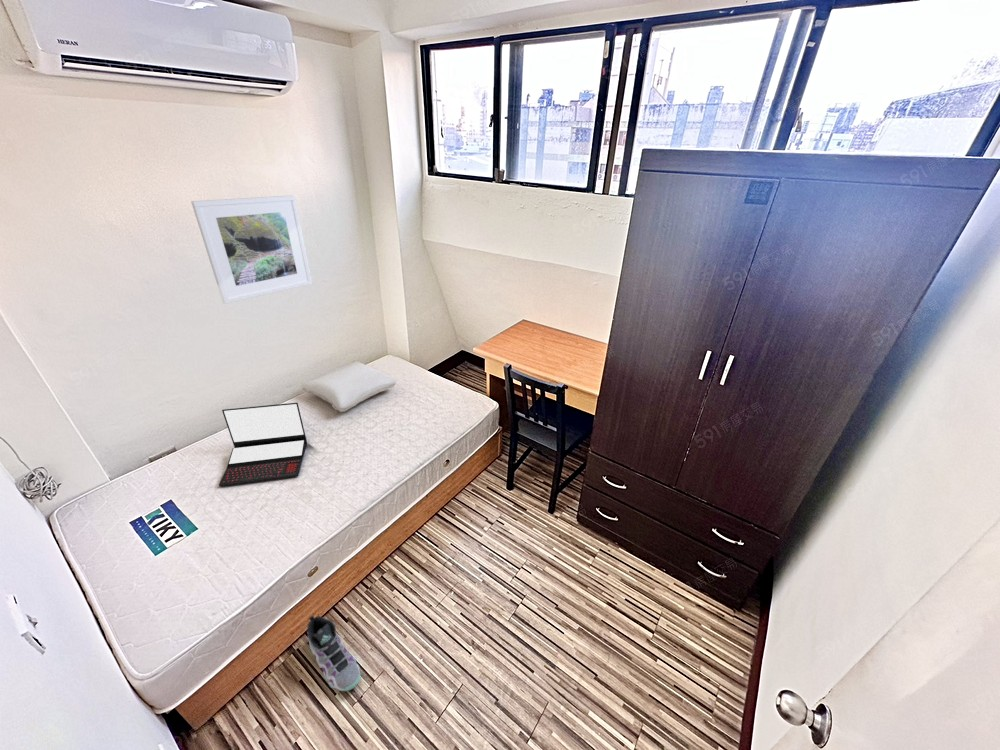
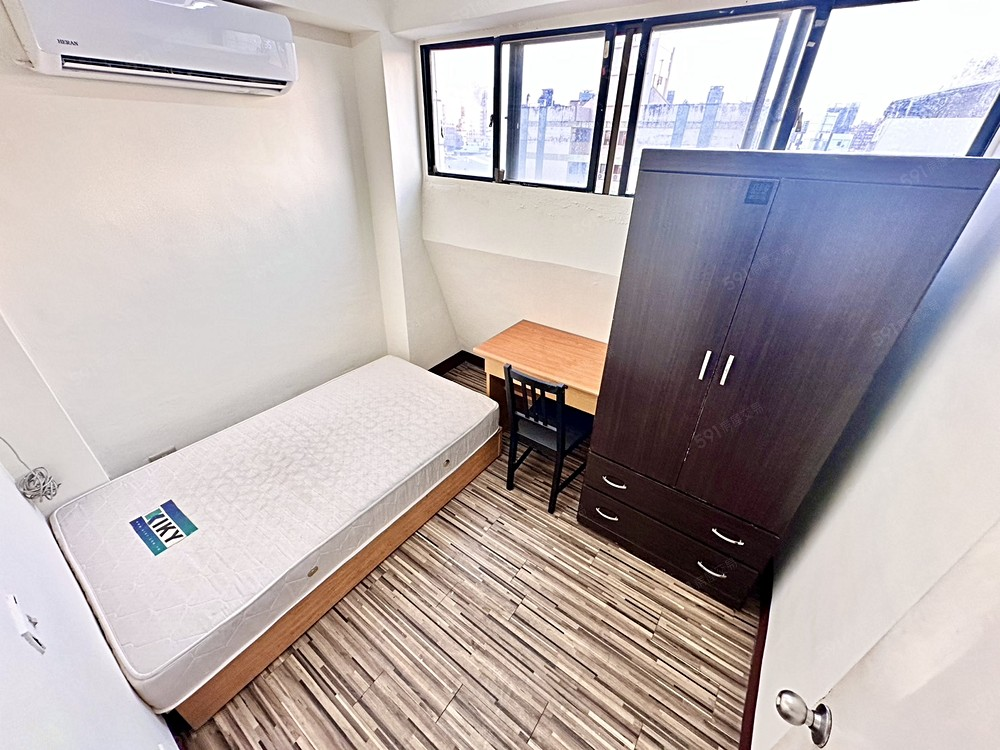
- sneaker (329, 648)
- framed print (259, 248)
- laptop (260, 443)
- pillow (350, 385)
